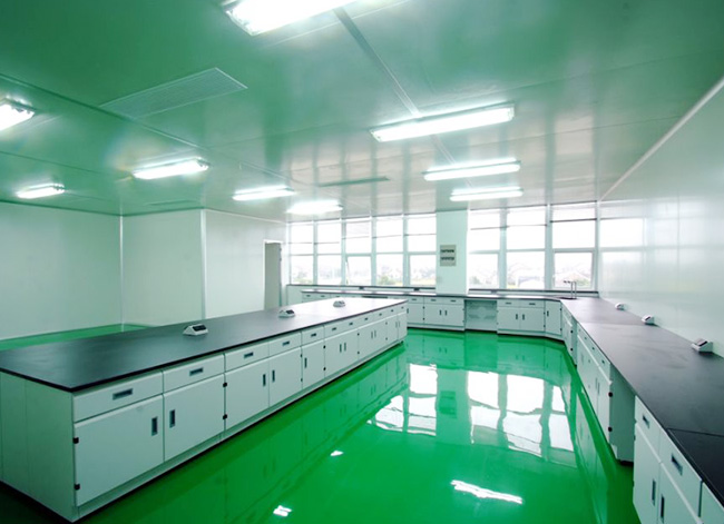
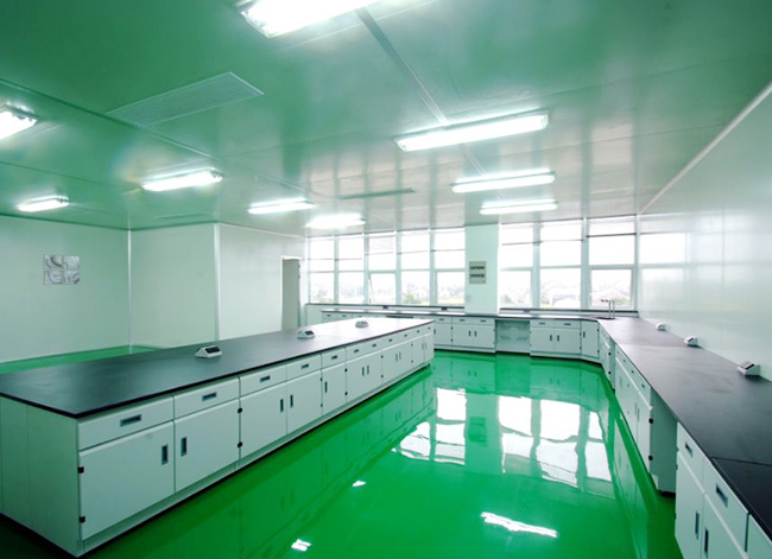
+ wall art (63, 268)
